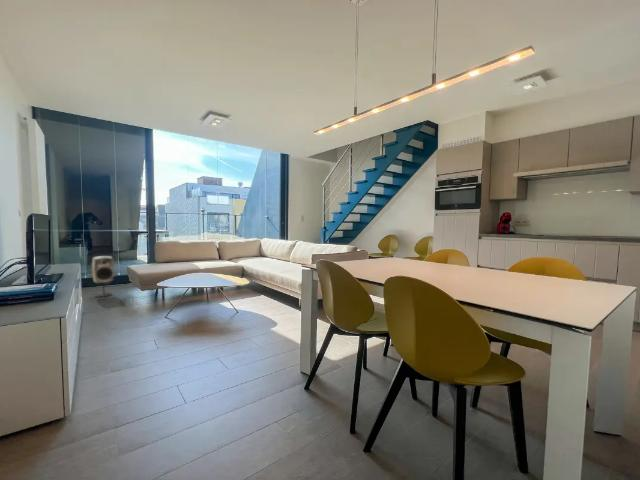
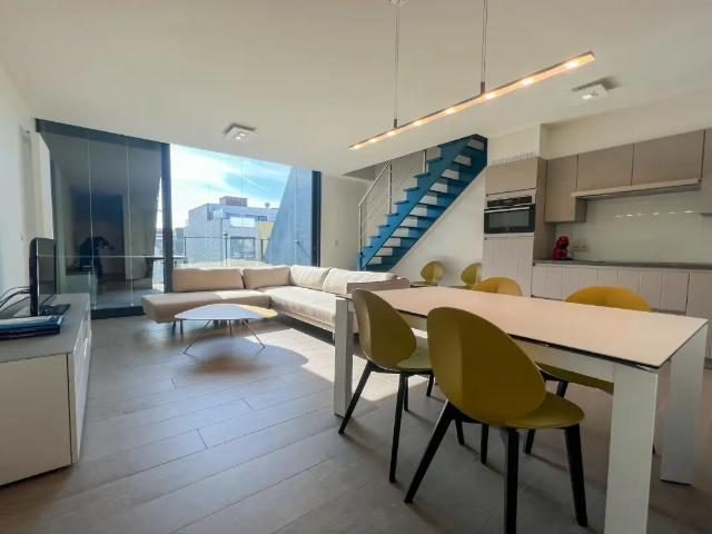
- speaker (103, 275)
